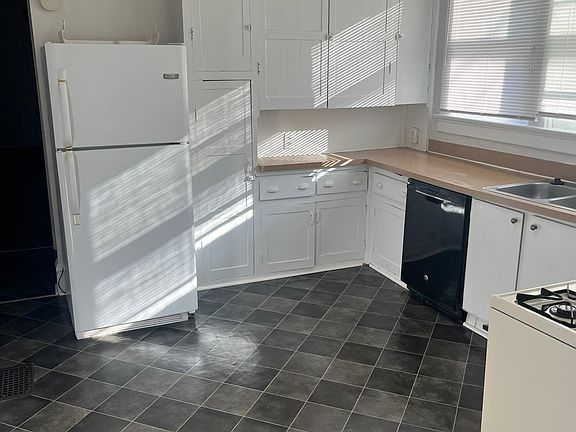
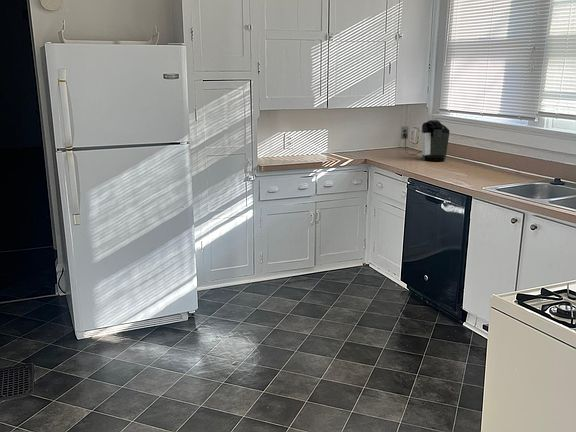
+ coffee maker (426, 140)
